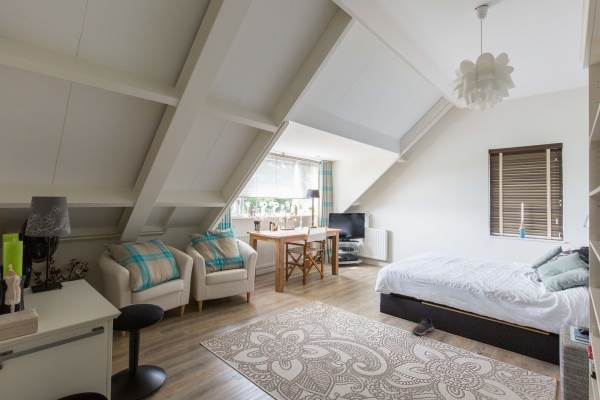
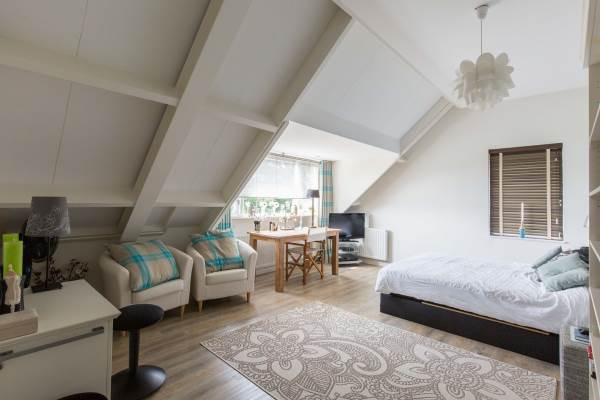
- shoe (422, 325)
